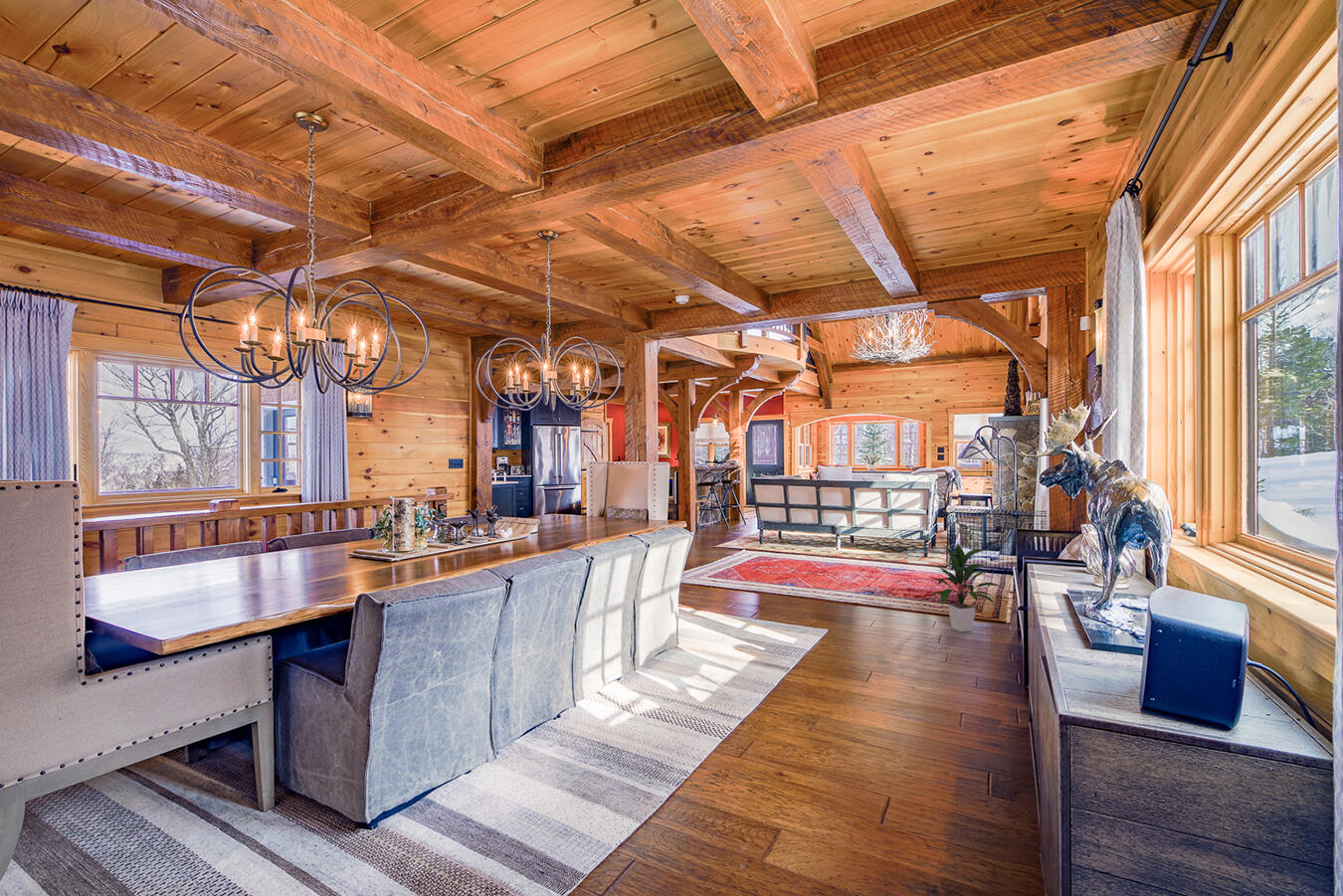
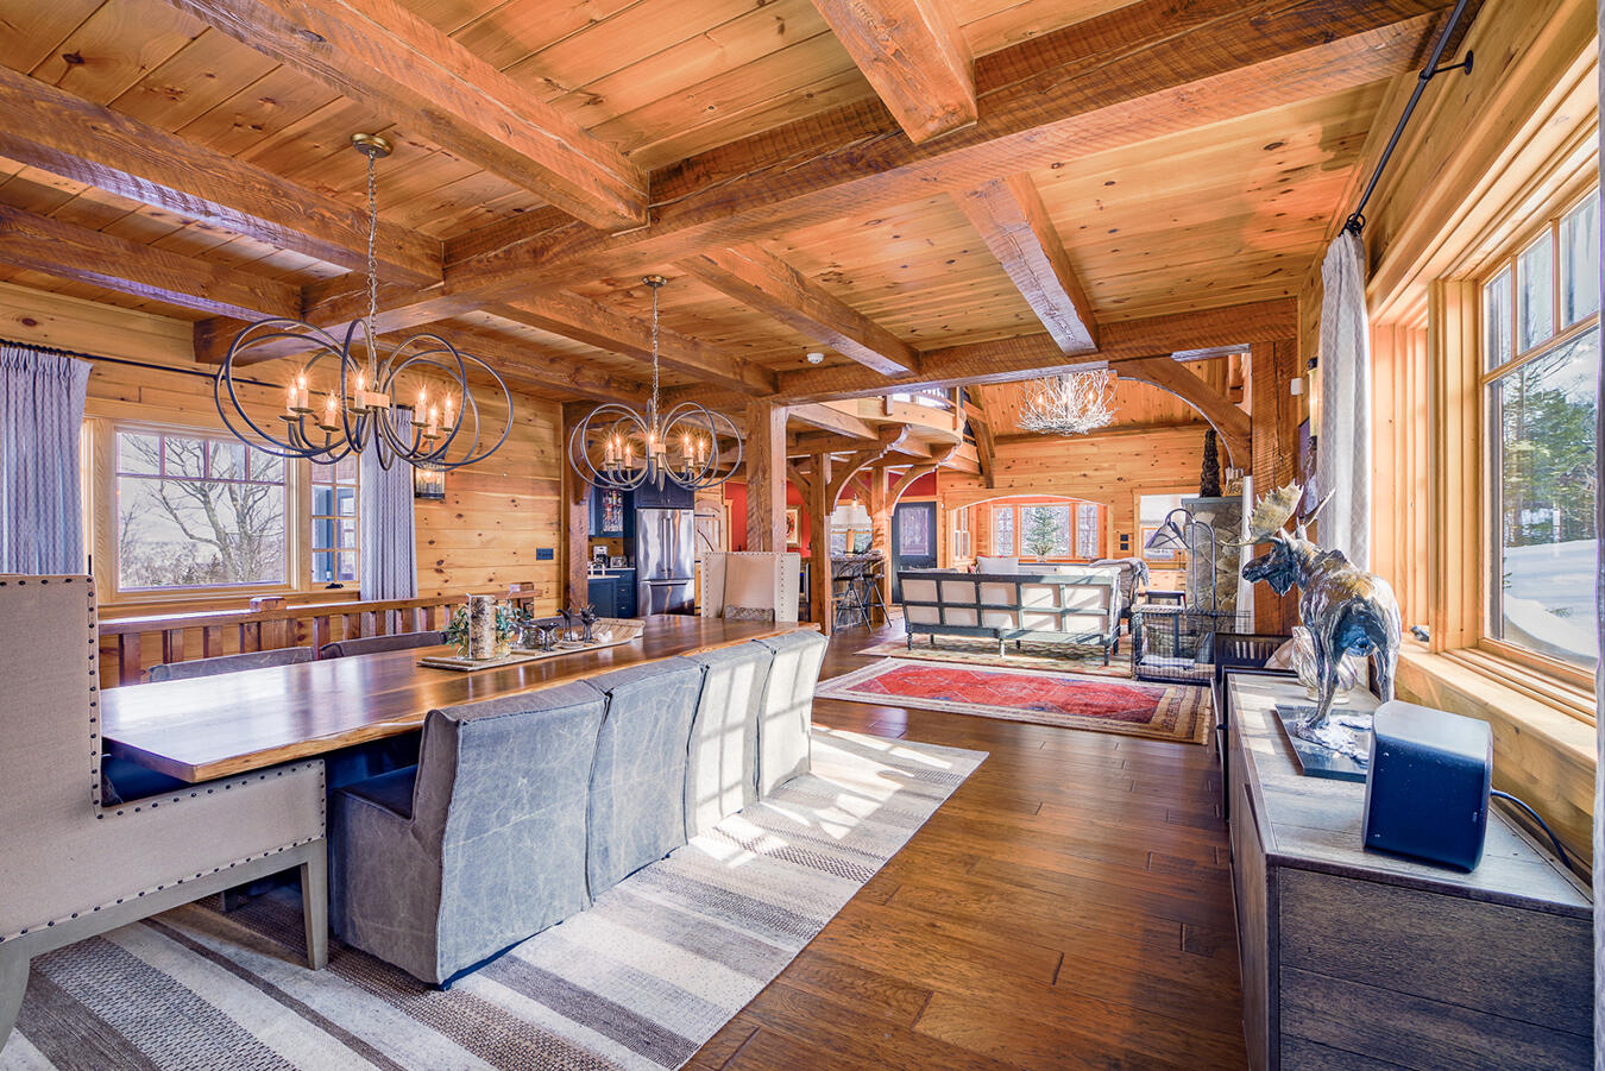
- indoor plant (960, 585)
